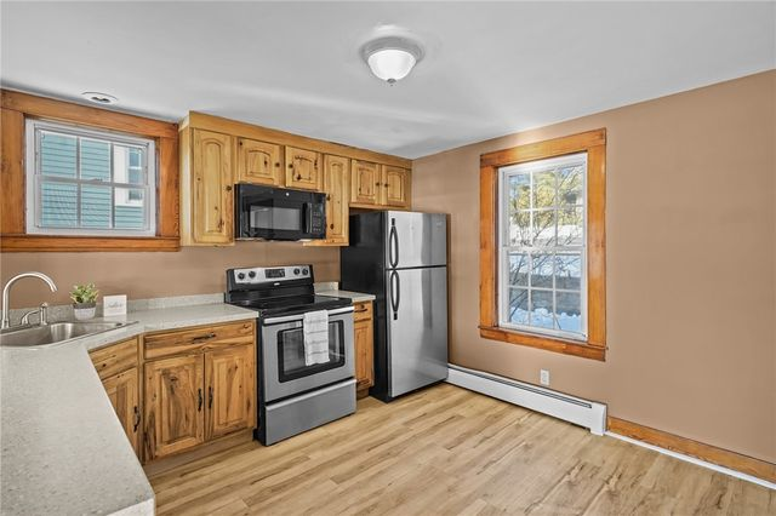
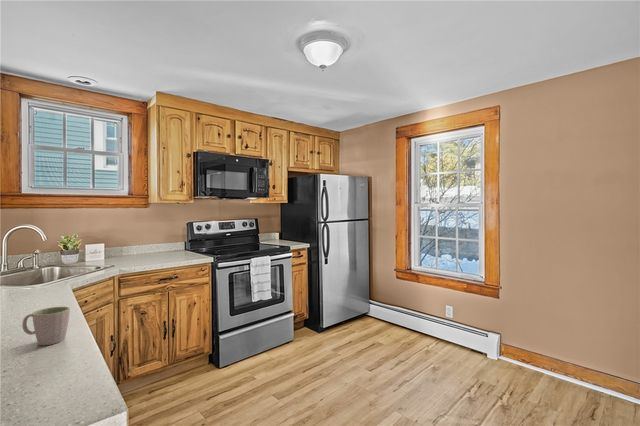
+ mug (45, 326)
